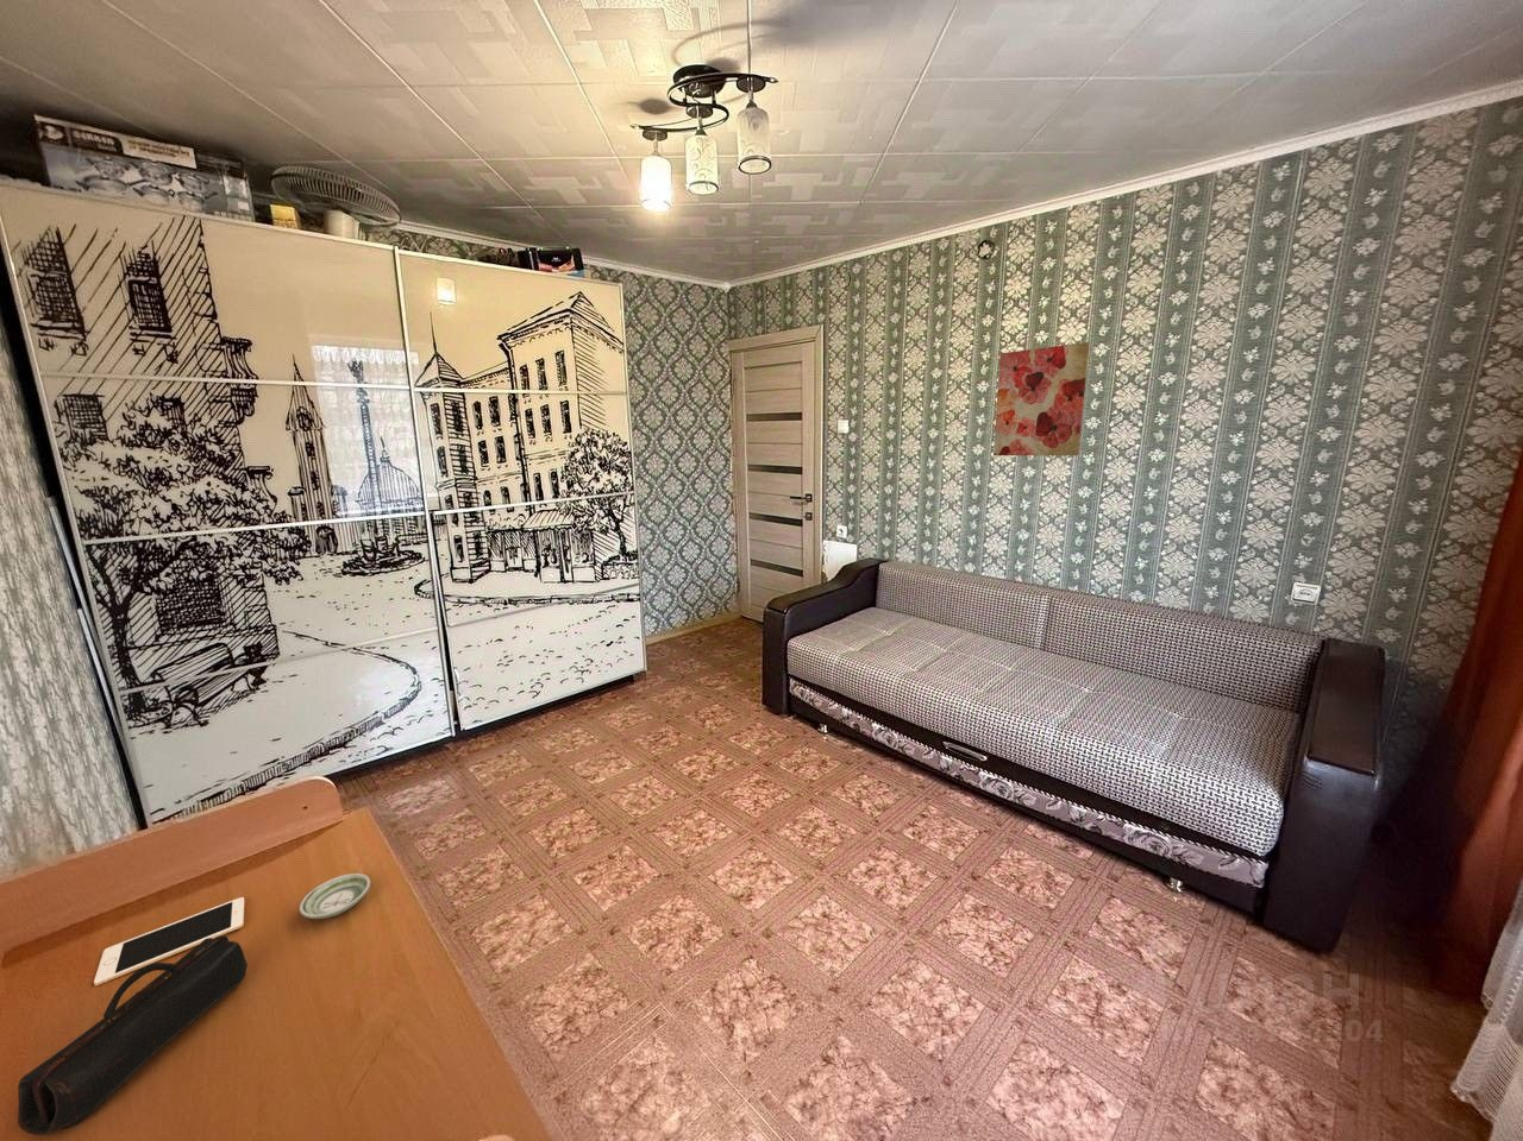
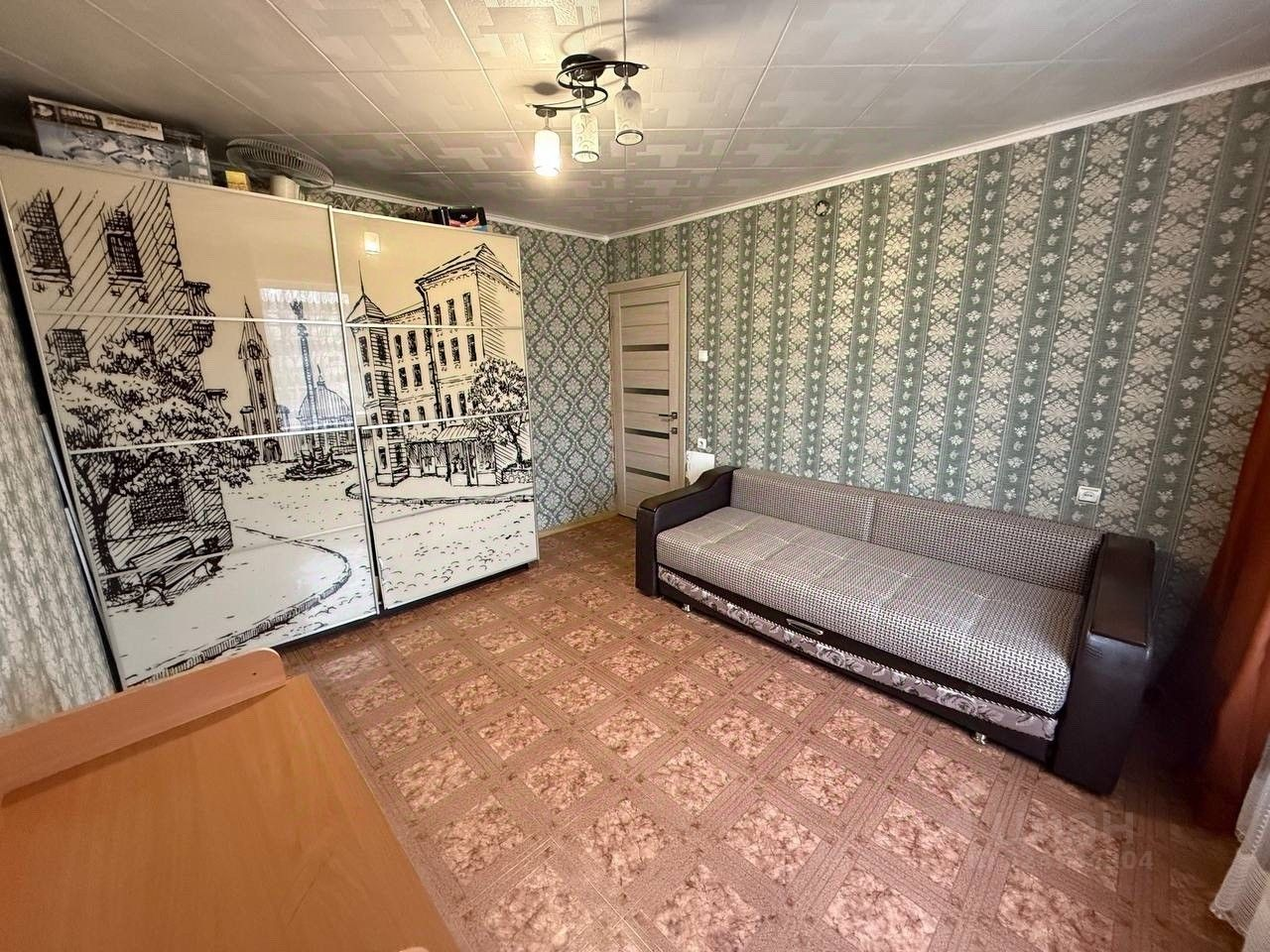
- wall art (1037, 403)
- saucer (337, 899)
- cell phone (175, 936)
- pencil case (142, 1009)
